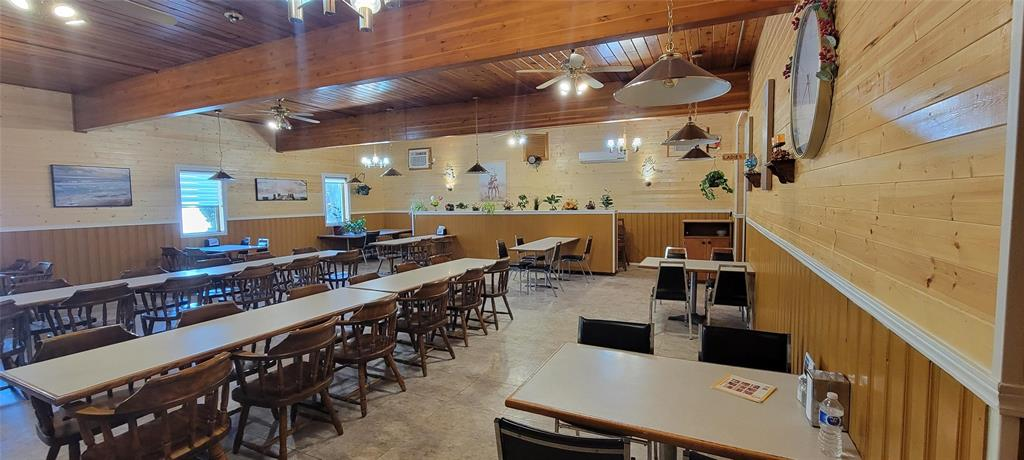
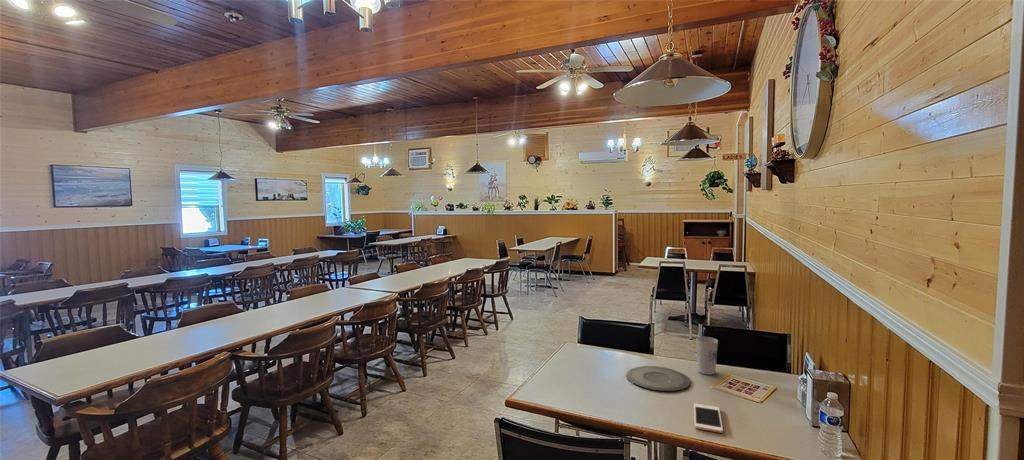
+ plate (657, 377)
+ cell phone (707, 417)
+ cup (706, 355)
